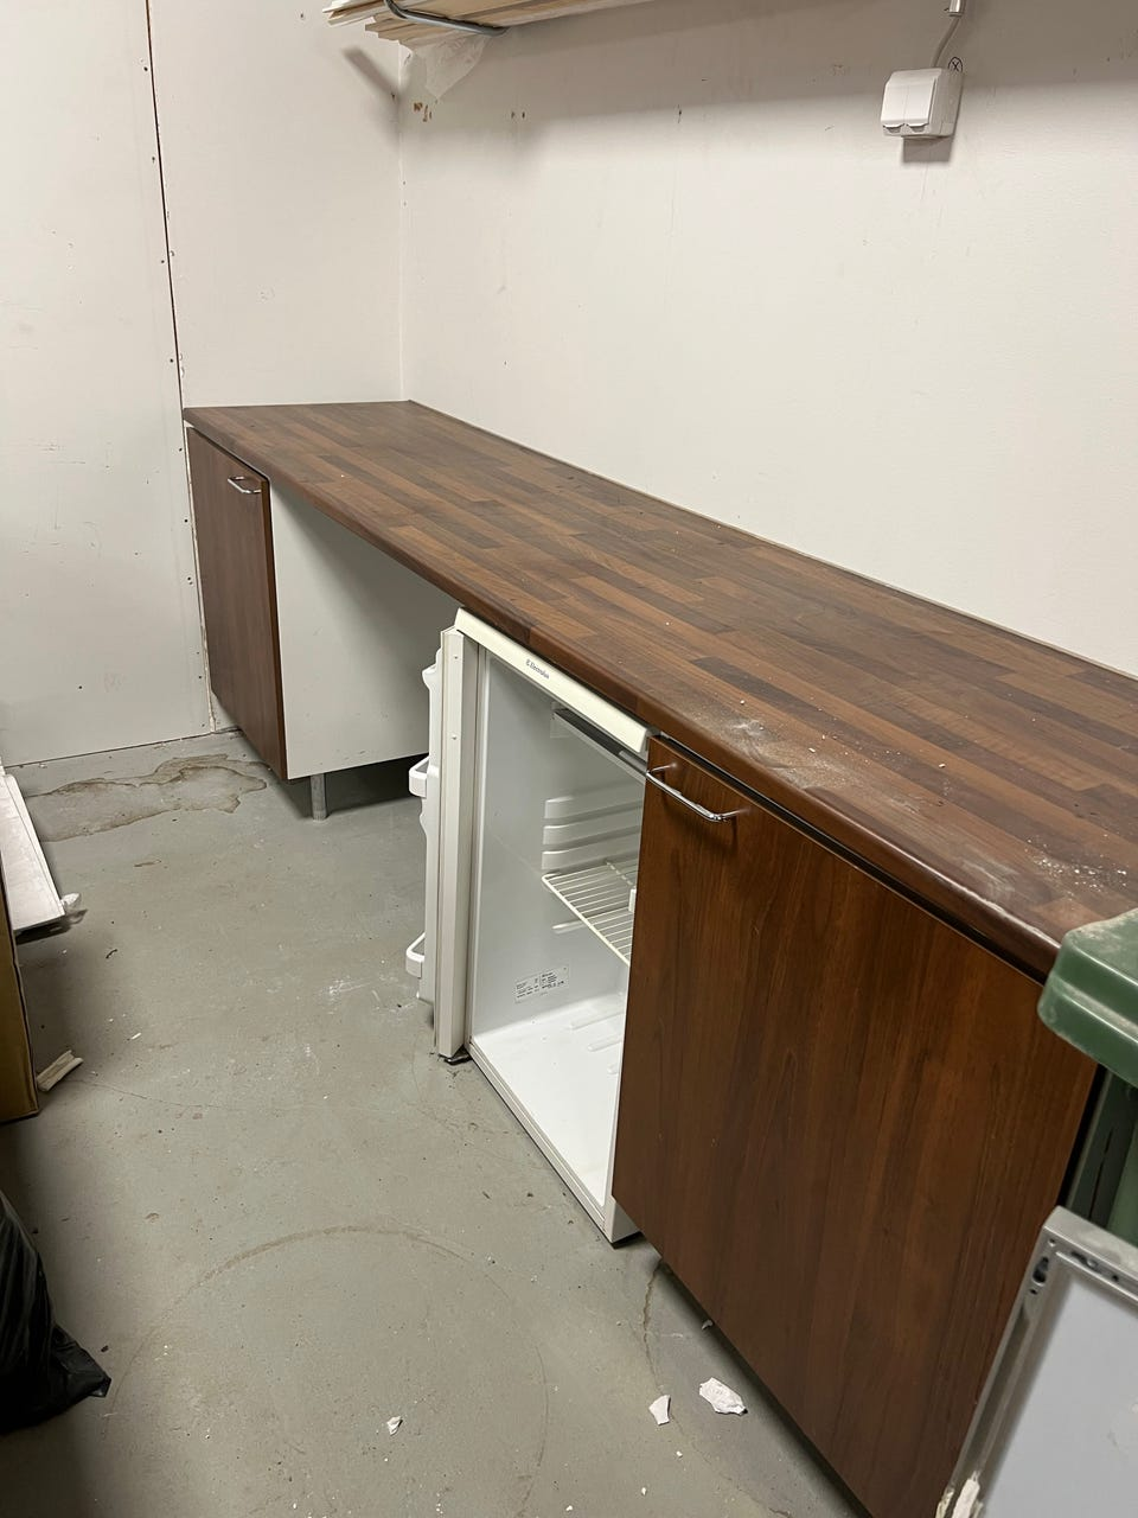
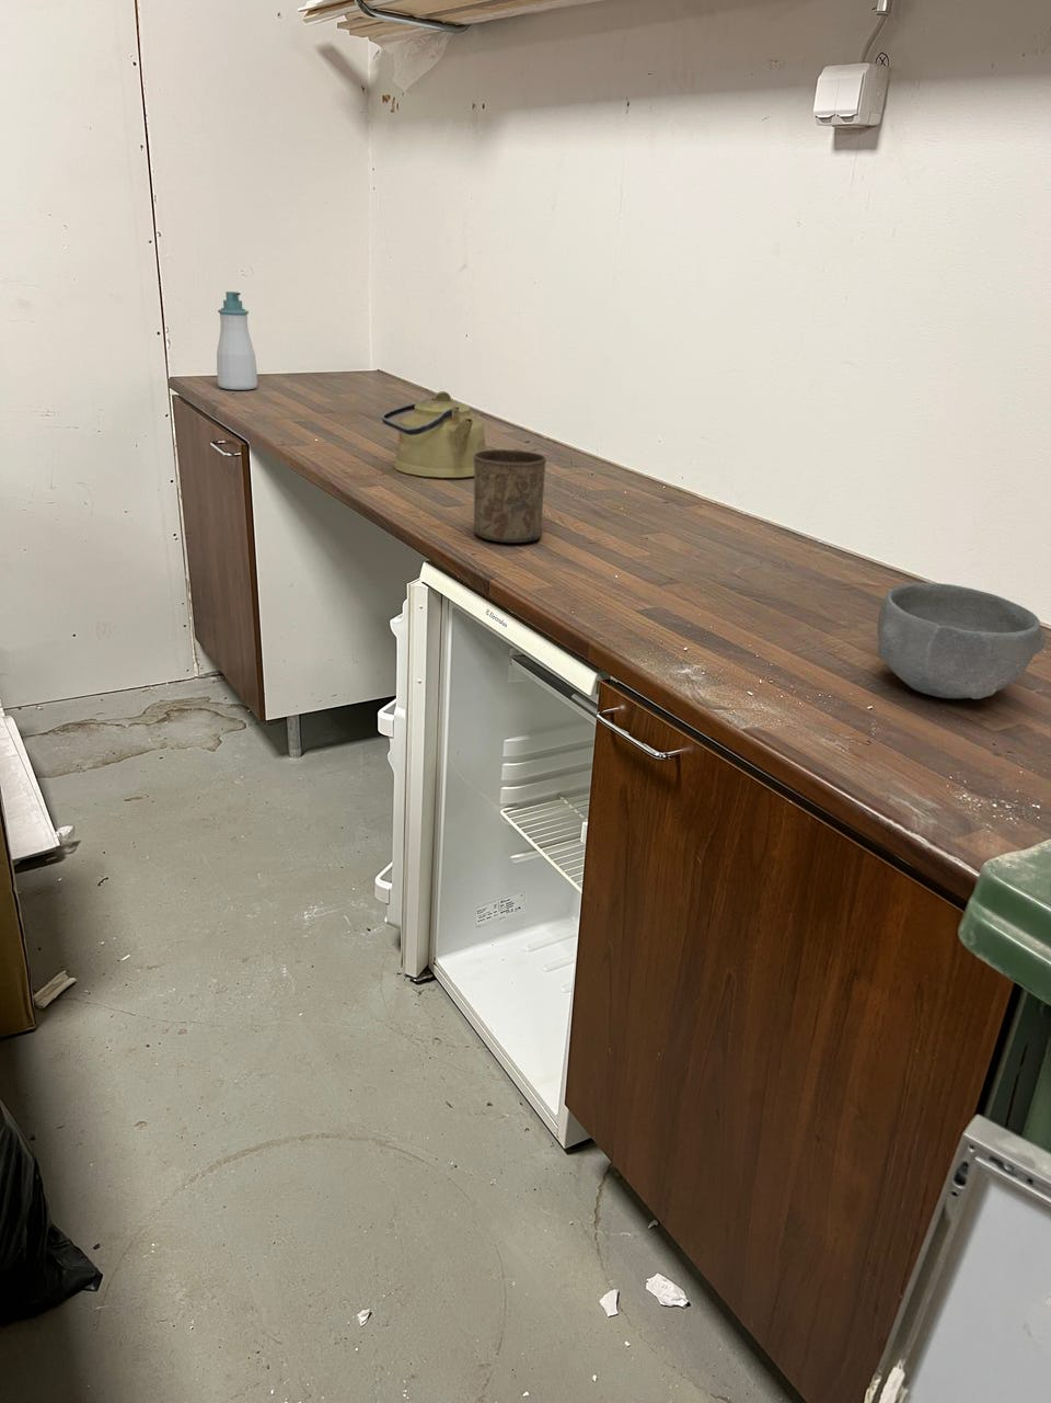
+ soap bottle (234, 340)
+ bowl (949, 645)
+ kettle (445, 432)
+ cup (508, 495)
